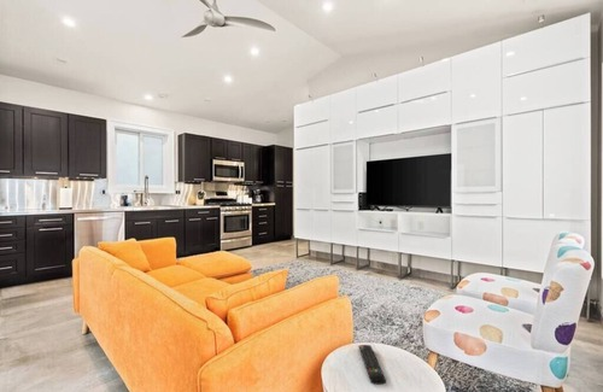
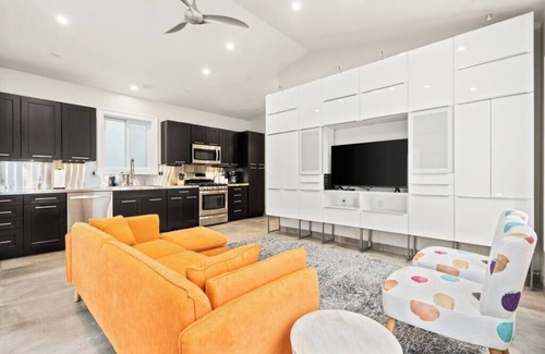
- remote control (370, 362)
